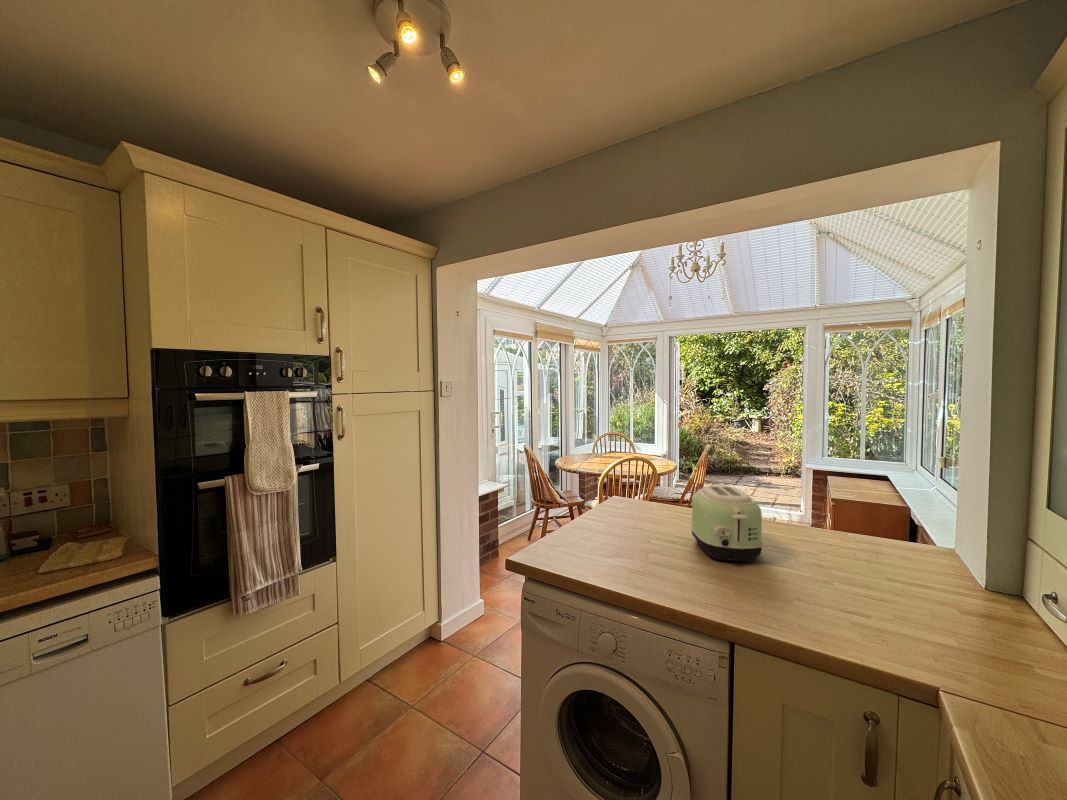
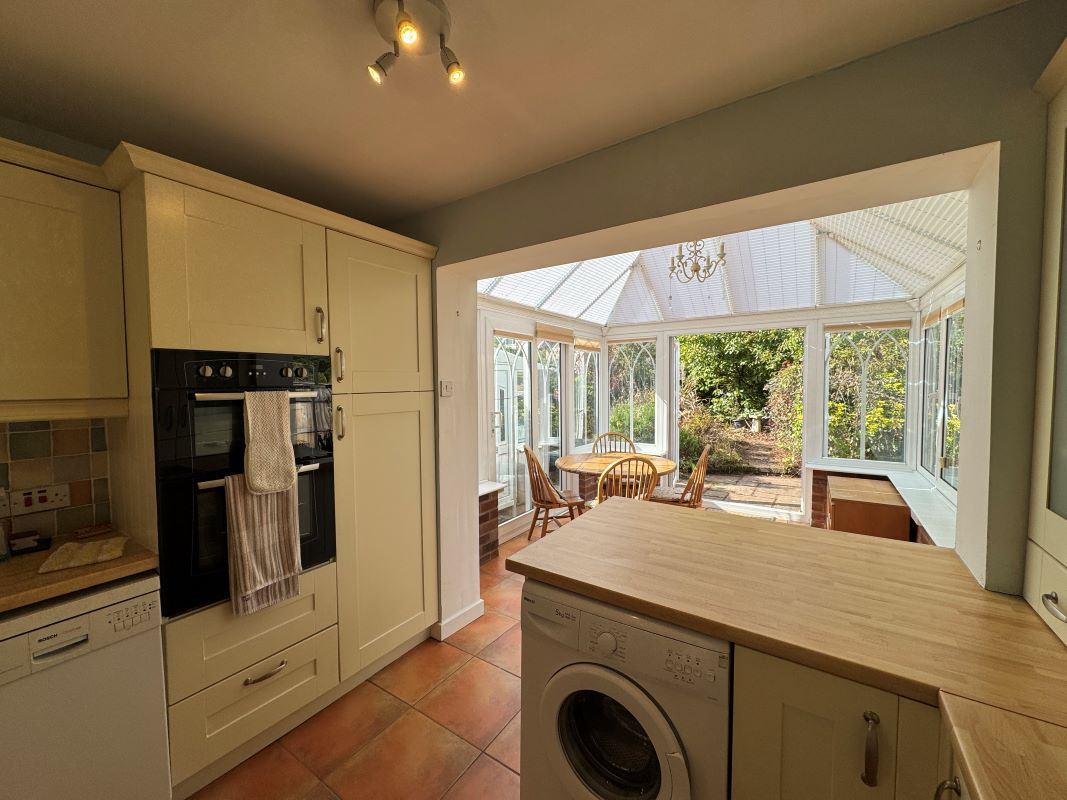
- toaster (725, 521)
